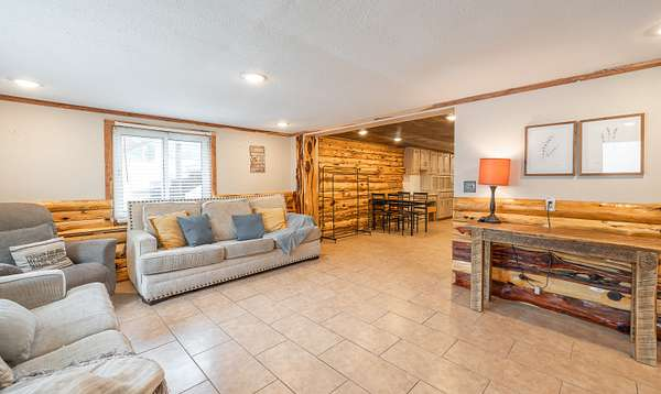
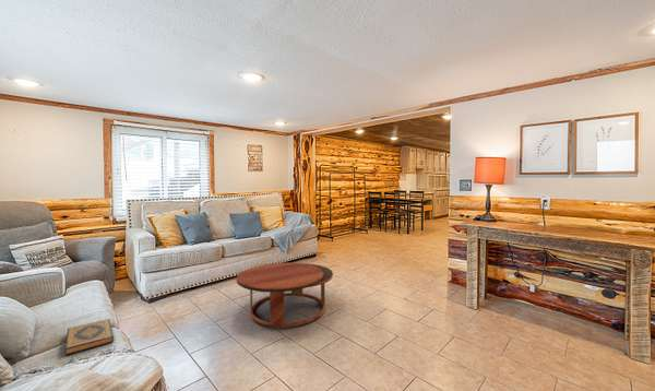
+ hardback book (90, 334)
+ coffee table (287, 291)
